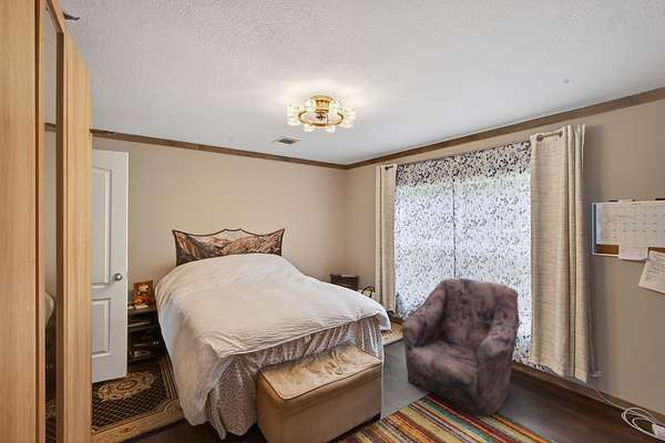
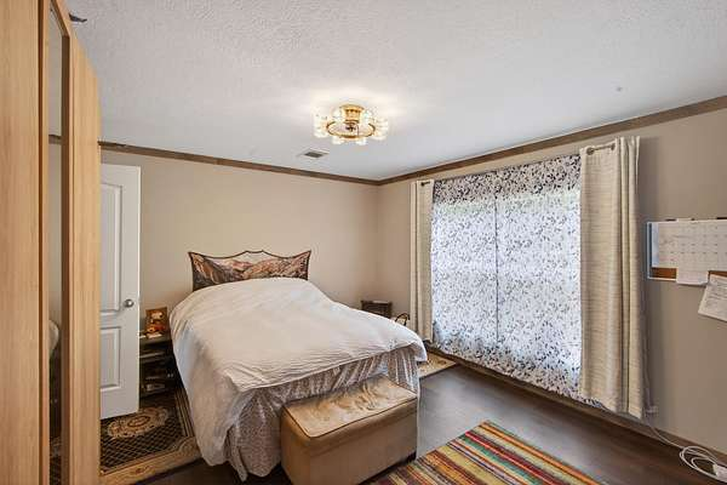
- armchair (460, 333)
